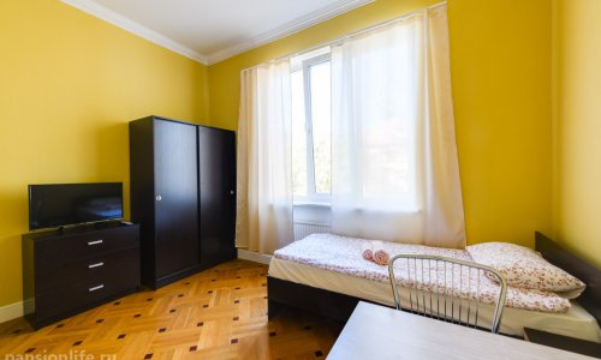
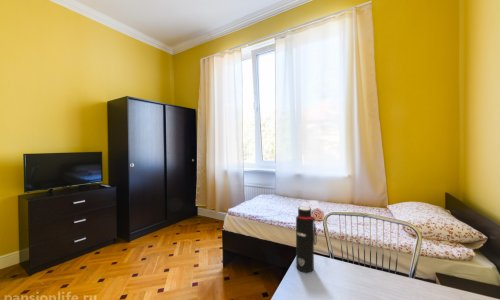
+ water bottle (306, 238)
